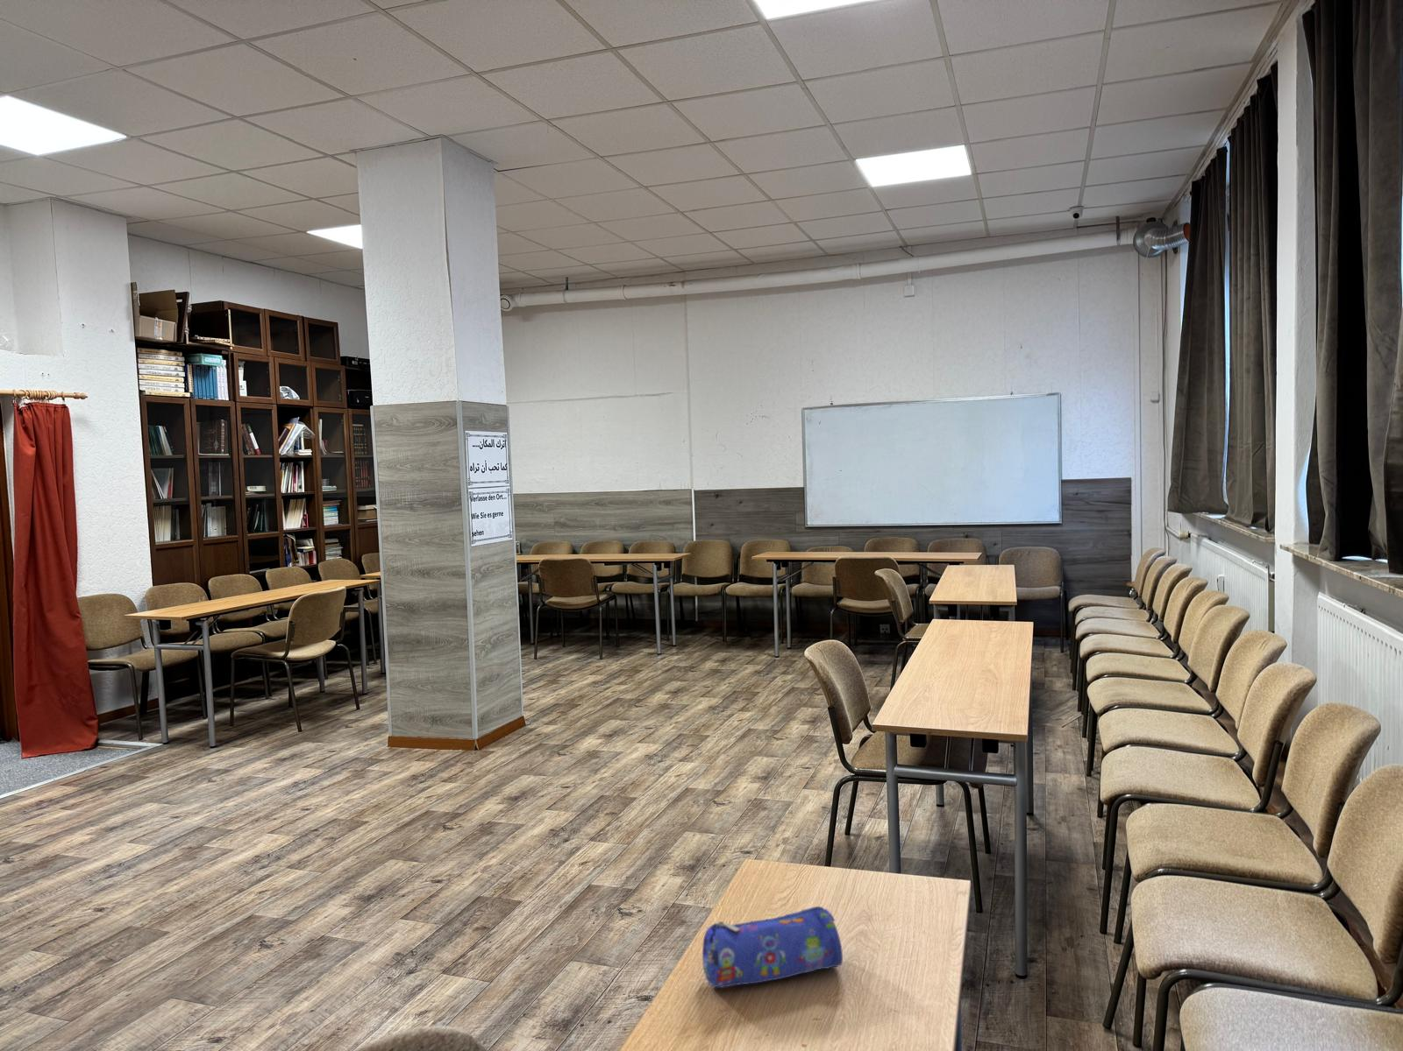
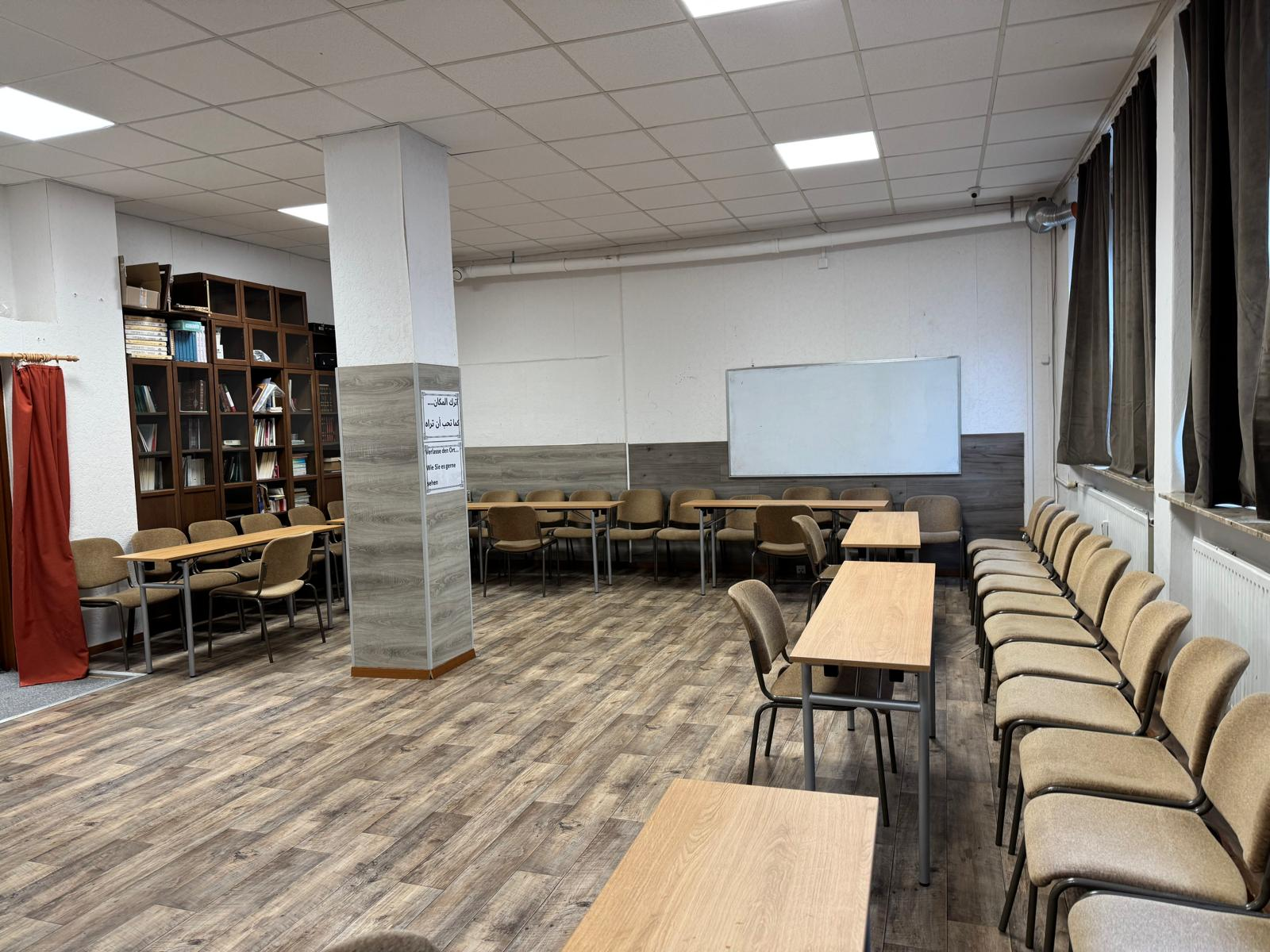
- pencil case (771, 944)
